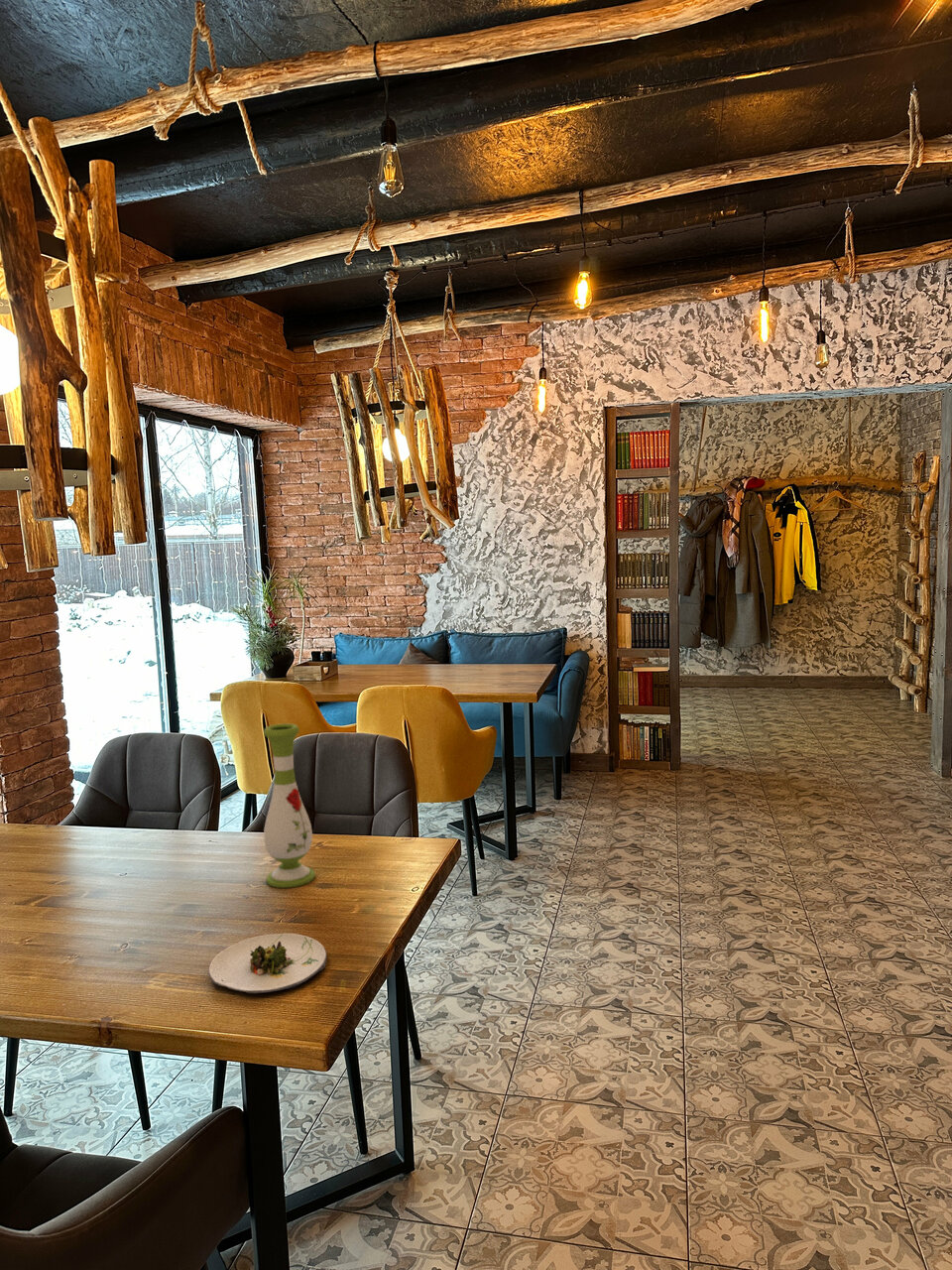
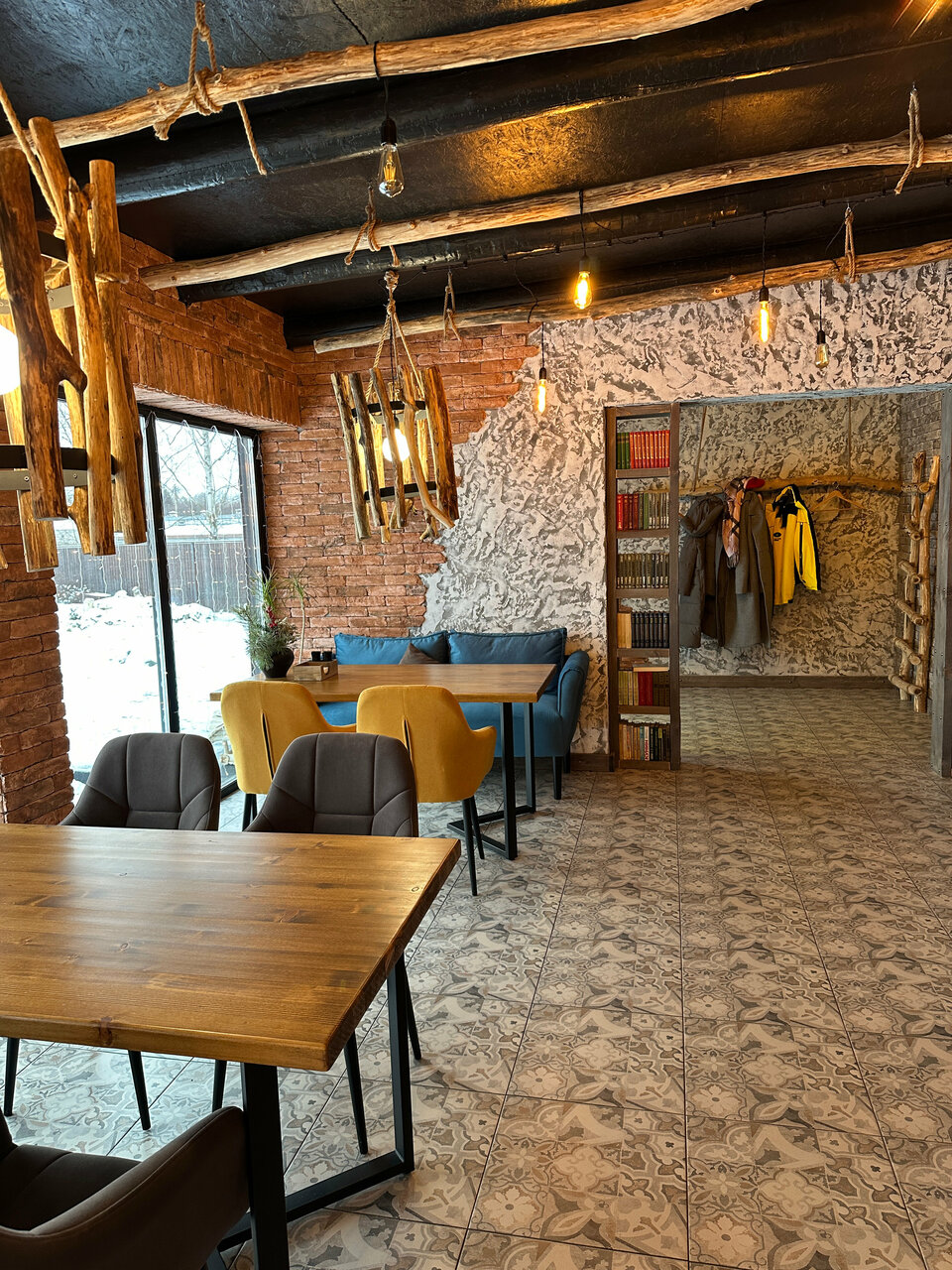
- vase (286, 803)
- salad plate (269, 954)
